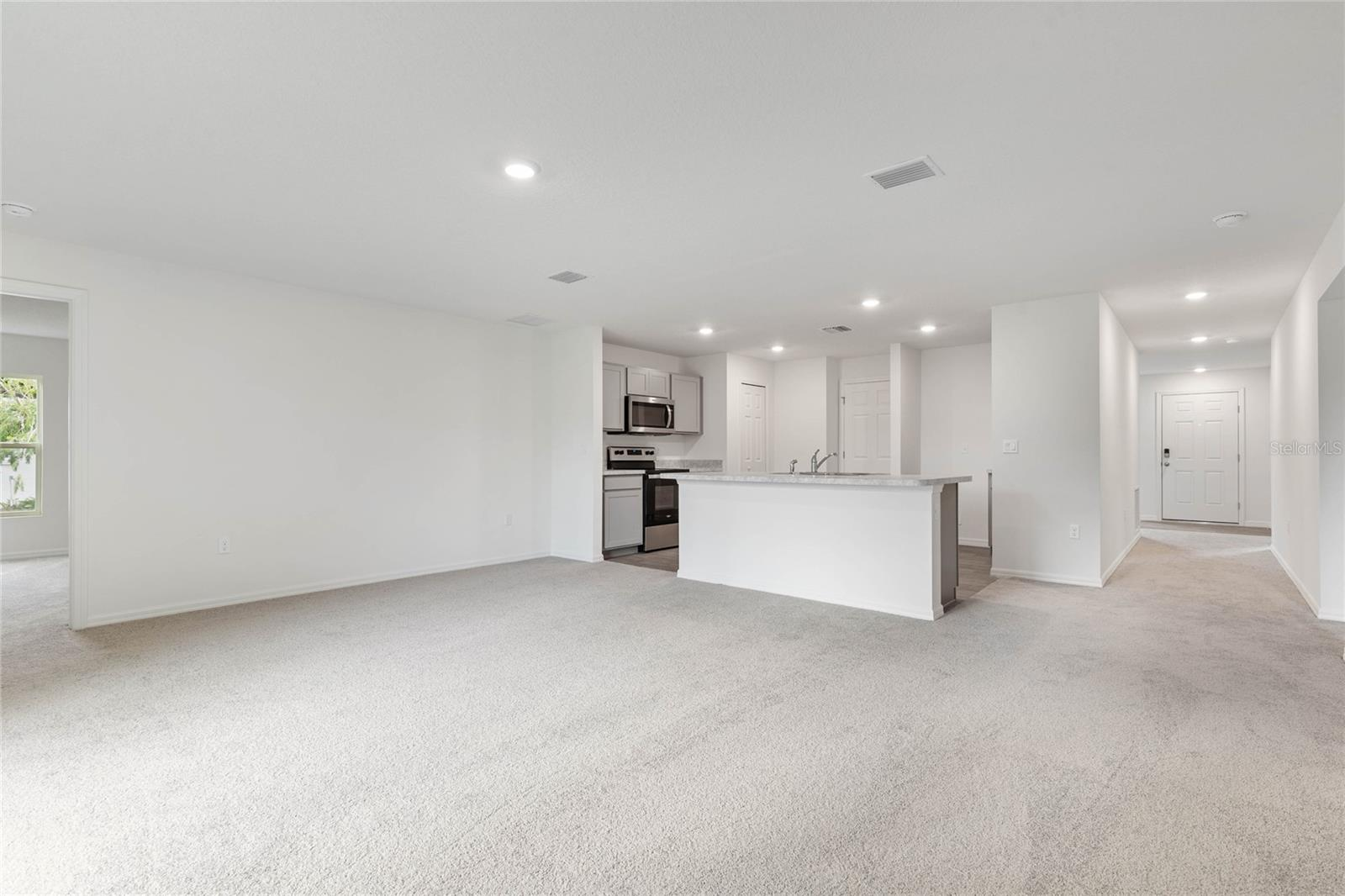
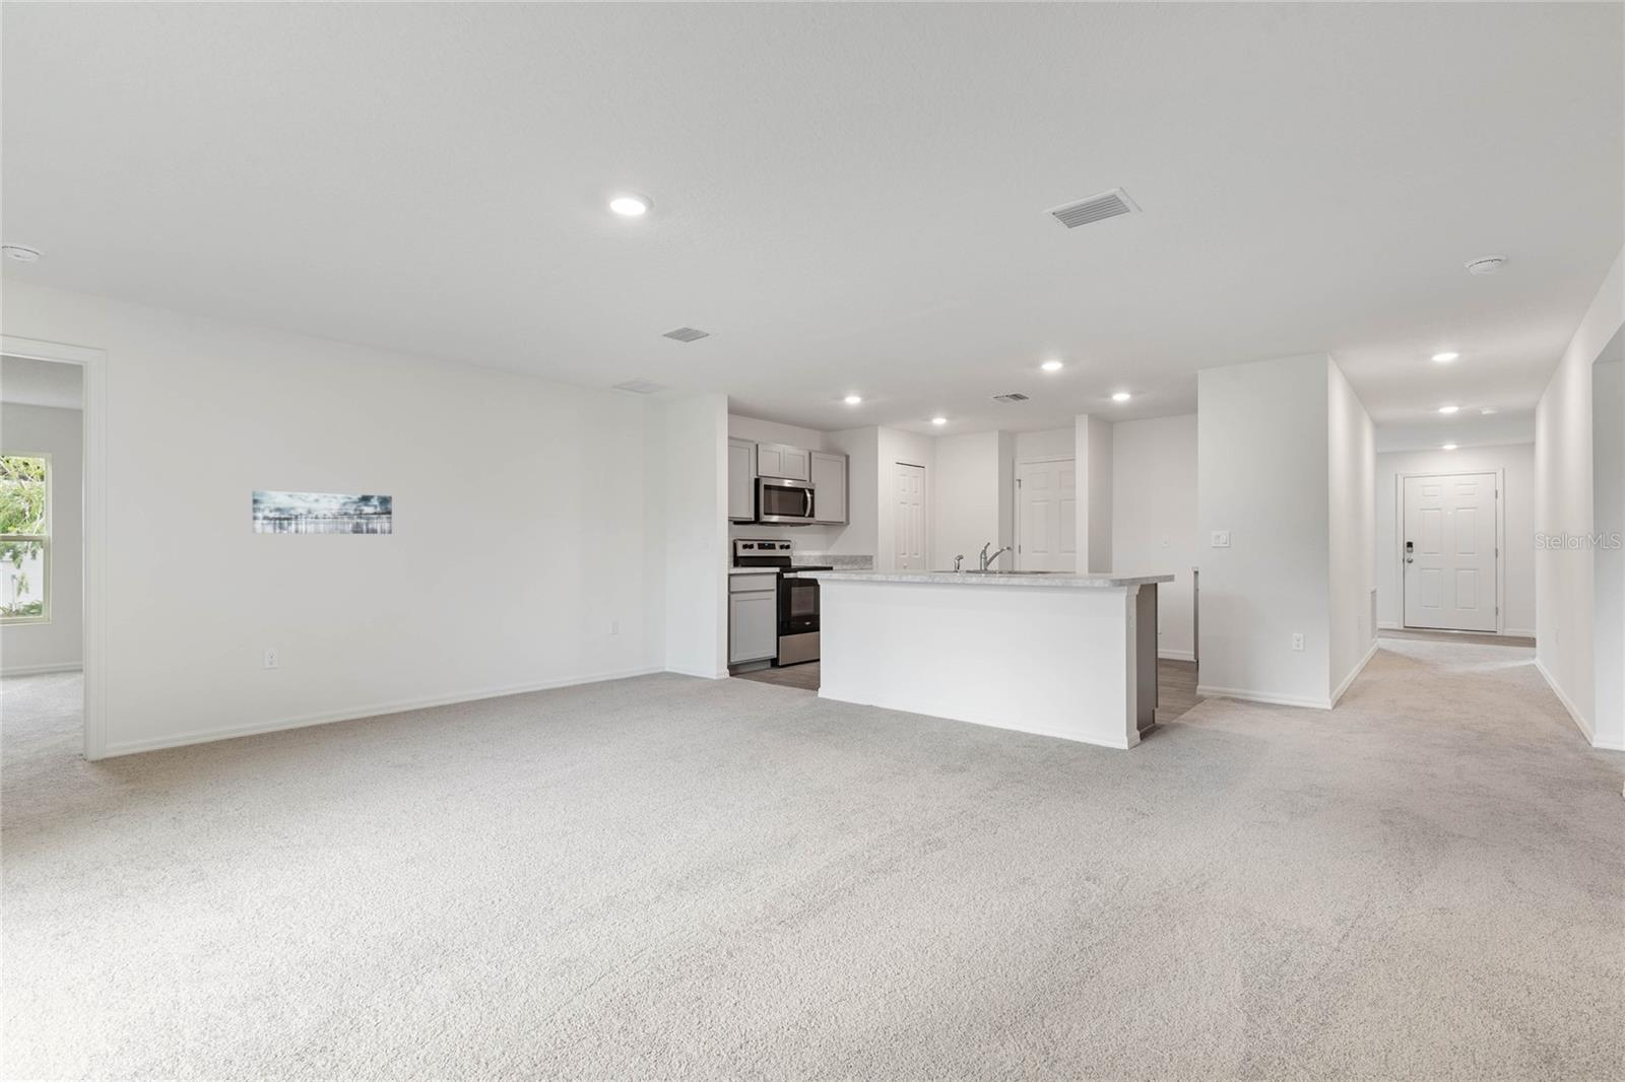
+ wall art (326, 512)
